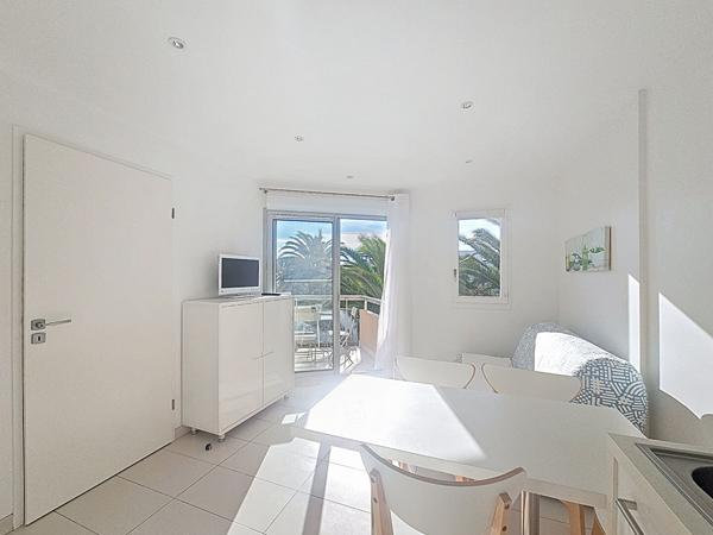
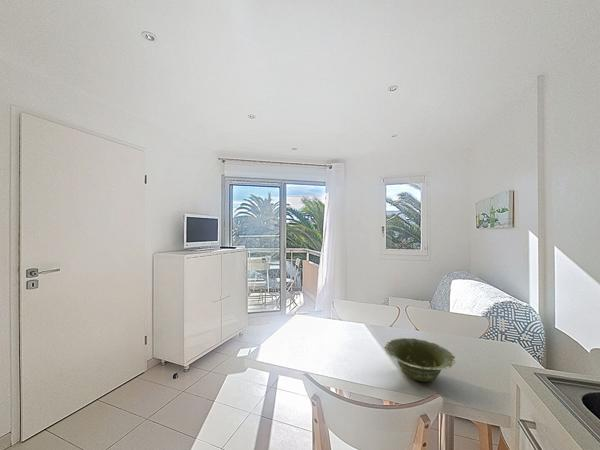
+ dish (418, 363)
